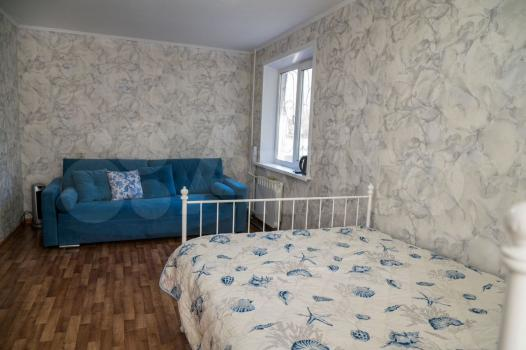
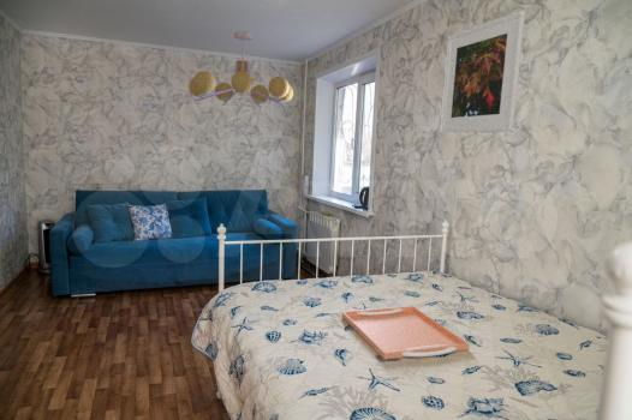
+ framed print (477, 78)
+ serving tray (400, 329)
+ chandelier (242, 68)
